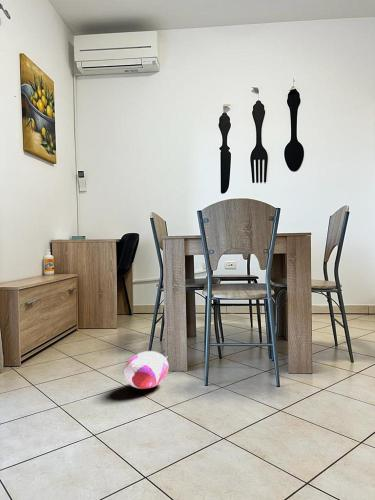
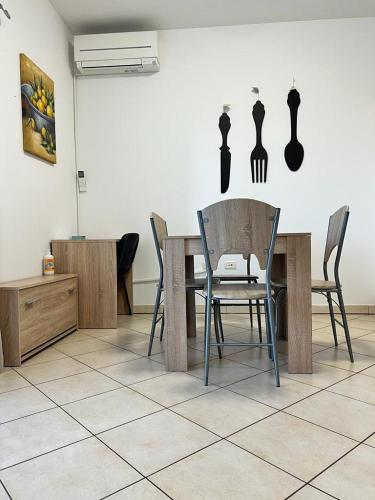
- plush toy (146, 369)
